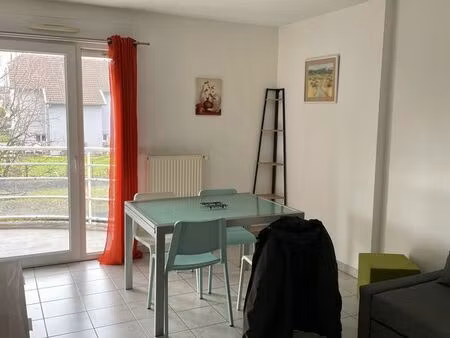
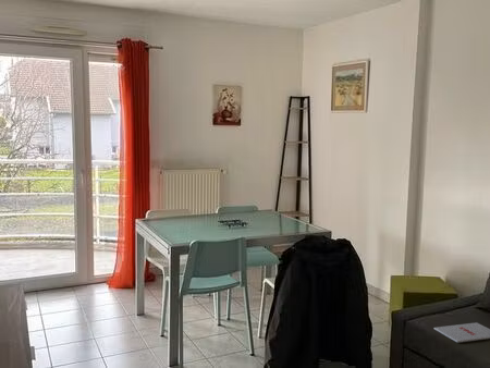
+ magazine (467, 332)
